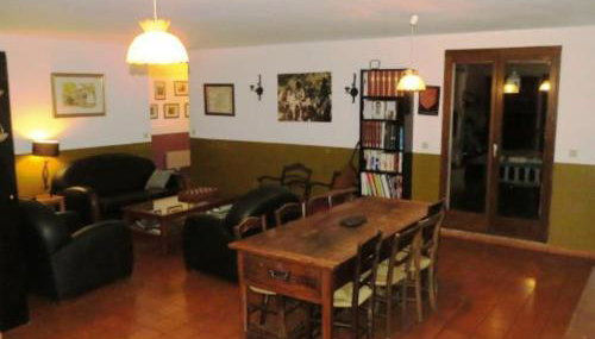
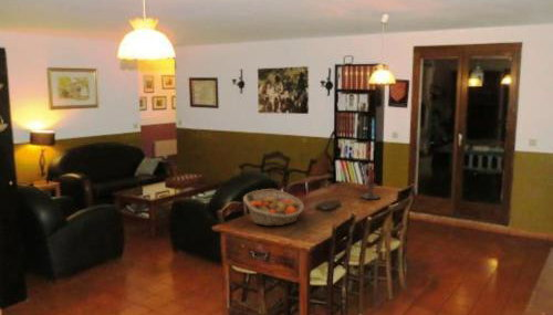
+ candle holder (369, 185)
+ fruit basket (273, 207)
